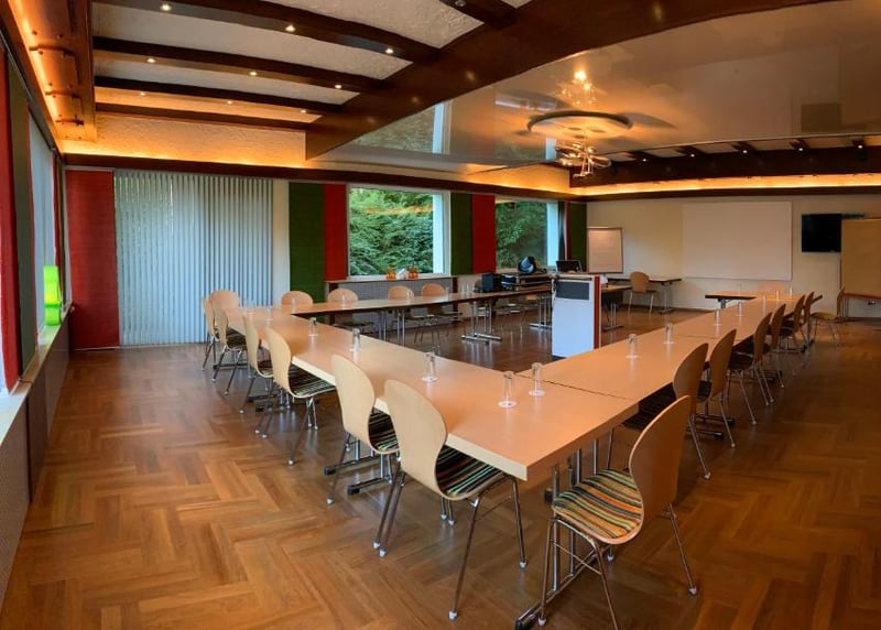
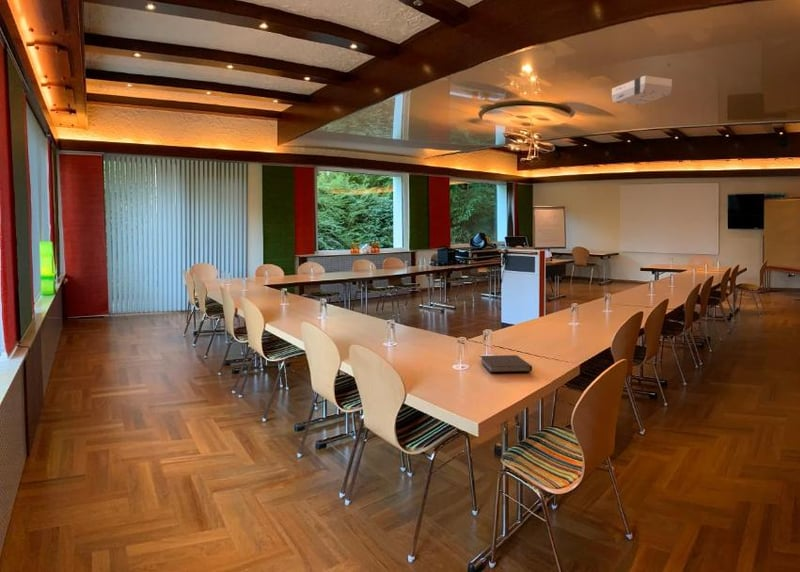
+ projector (640, 91)
+ notebook (504, 363)
